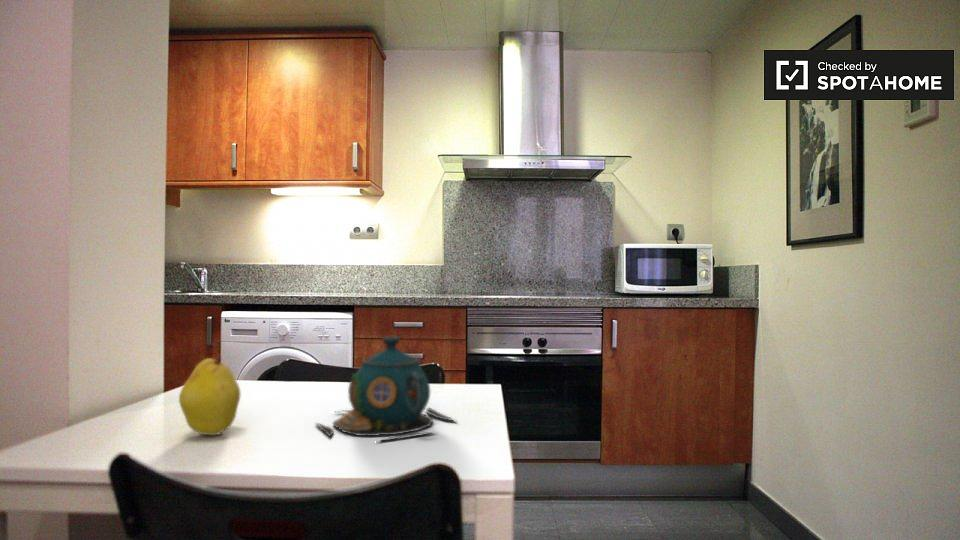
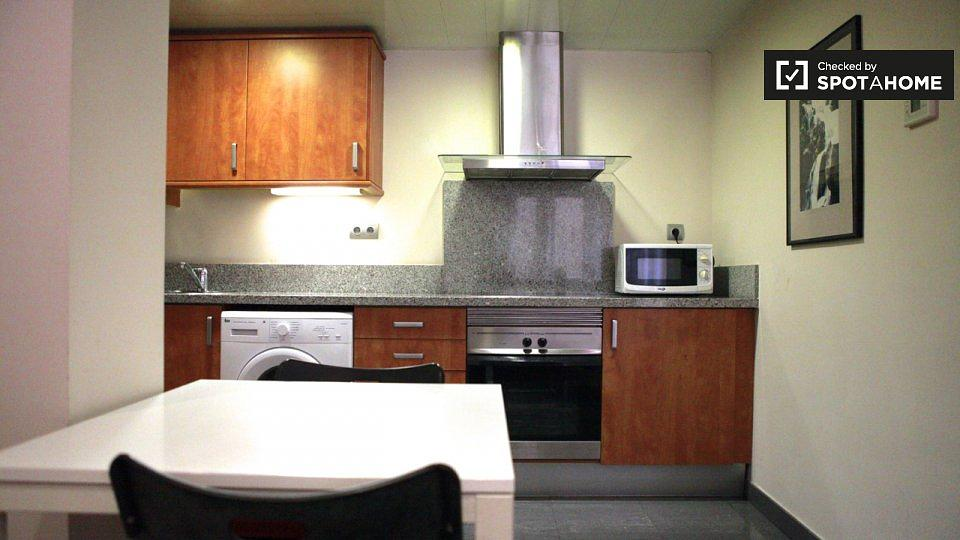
- fruit (211, 395)
- teapot (386, 380)
